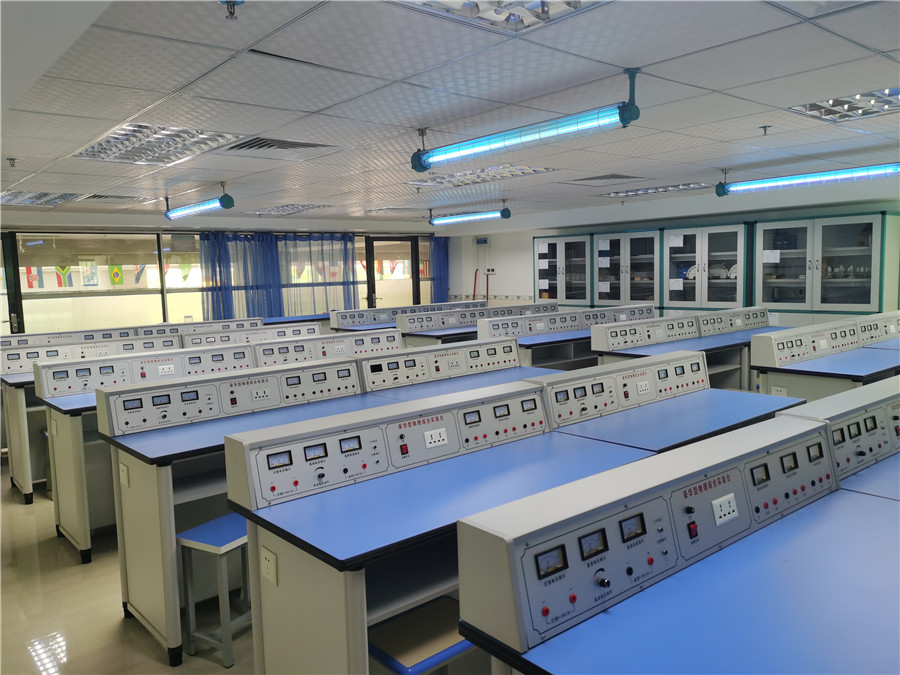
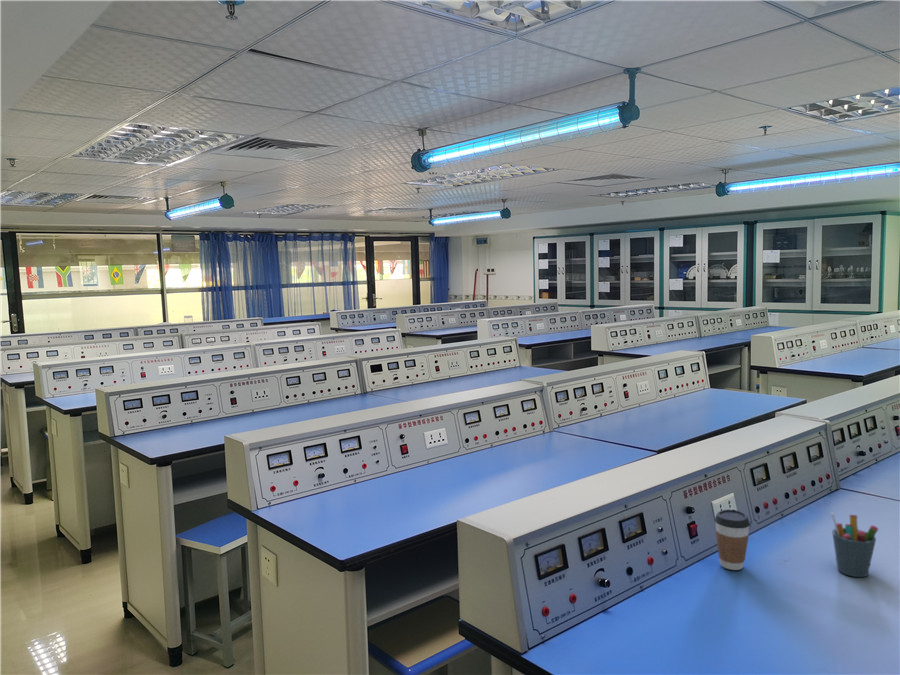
+ pen holder (853, 543)
+ coffee cup (731, 540)
